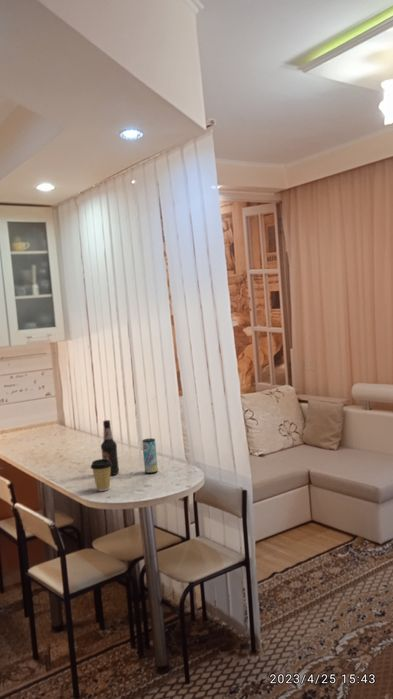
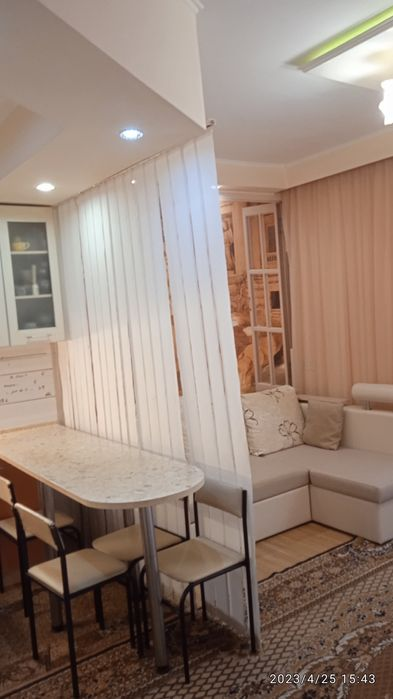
- bottle (108, 447)
- coffee cup (102, 475)
- beverage can (150, 456)
